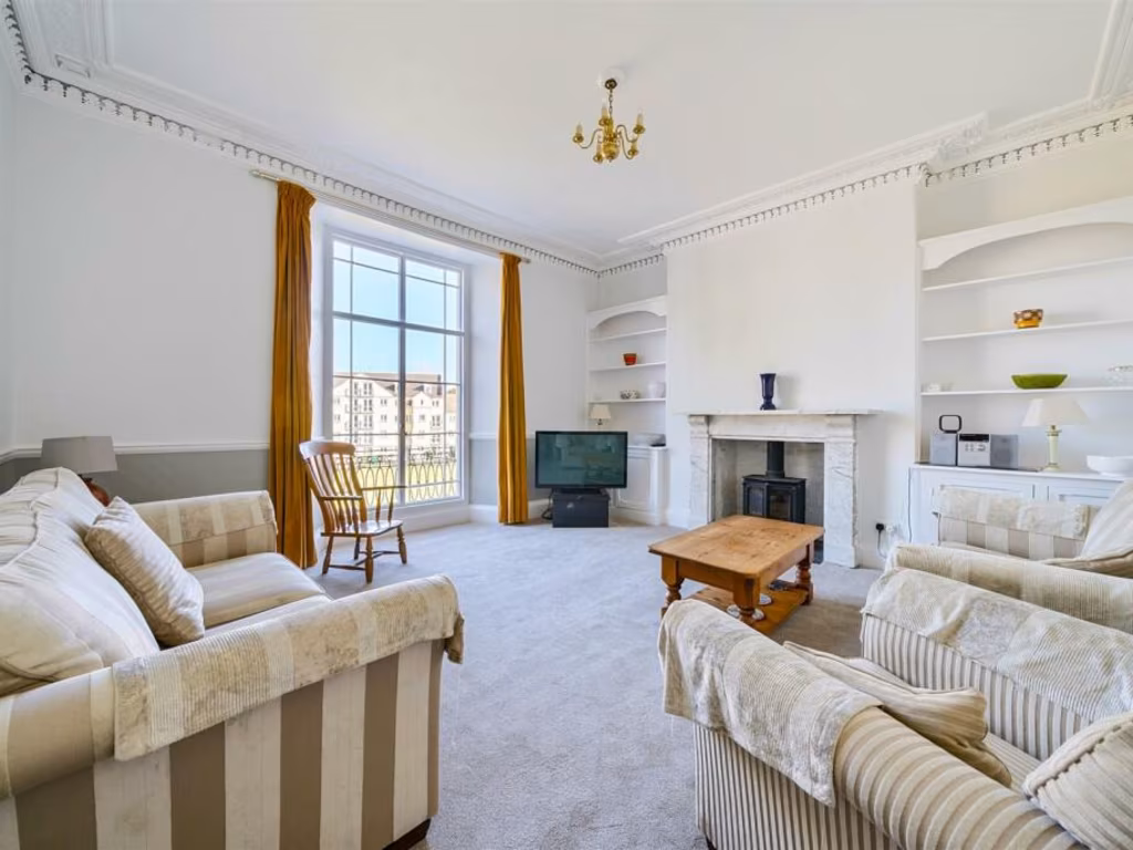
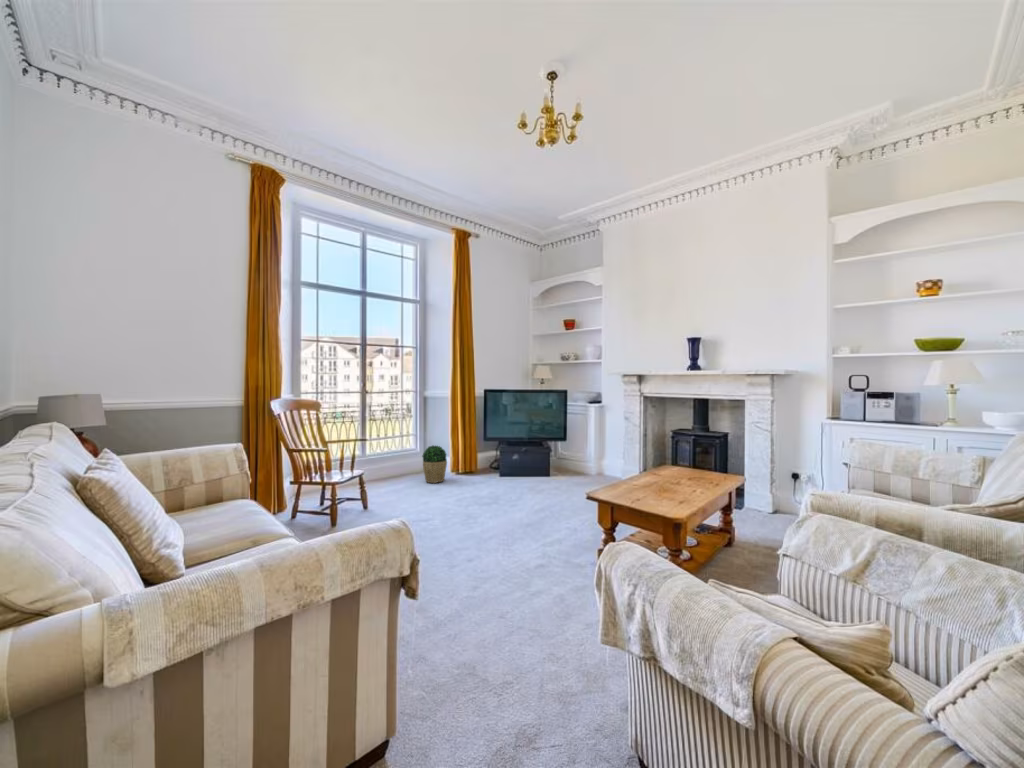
+ potted plant (434, 463)
